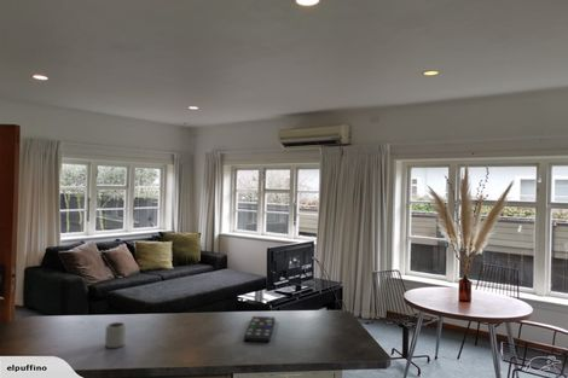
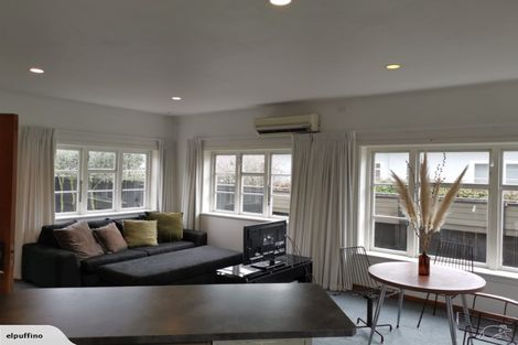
- cup (116, 333)
- remote control (260, 327)
